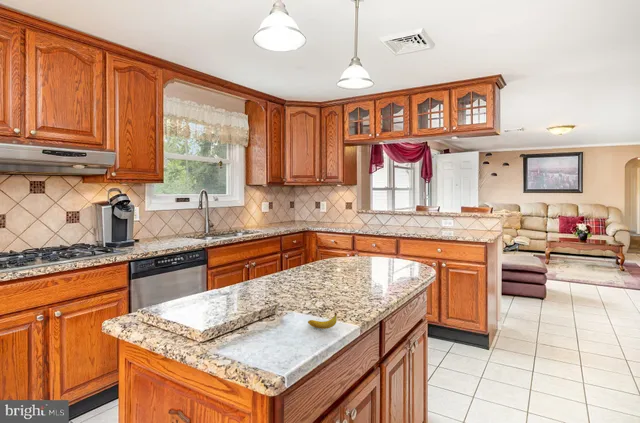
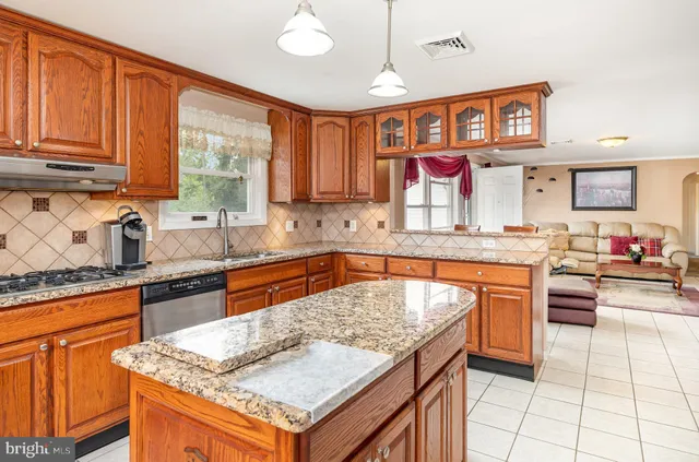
- fruit (320, 321)
